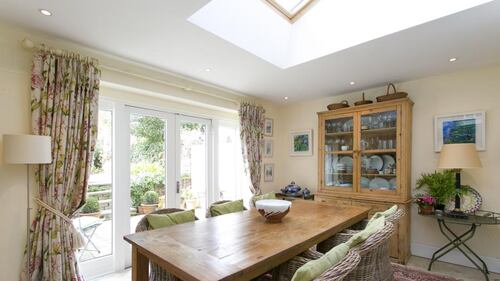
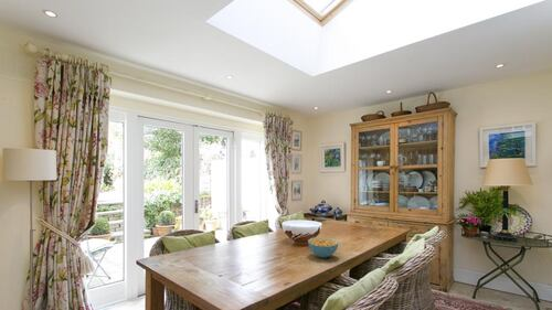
+ cereal bowl (322, 248)
